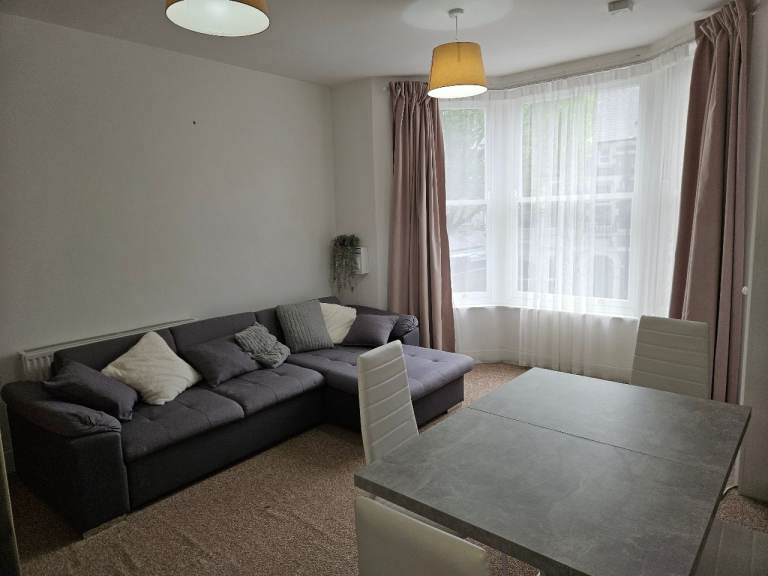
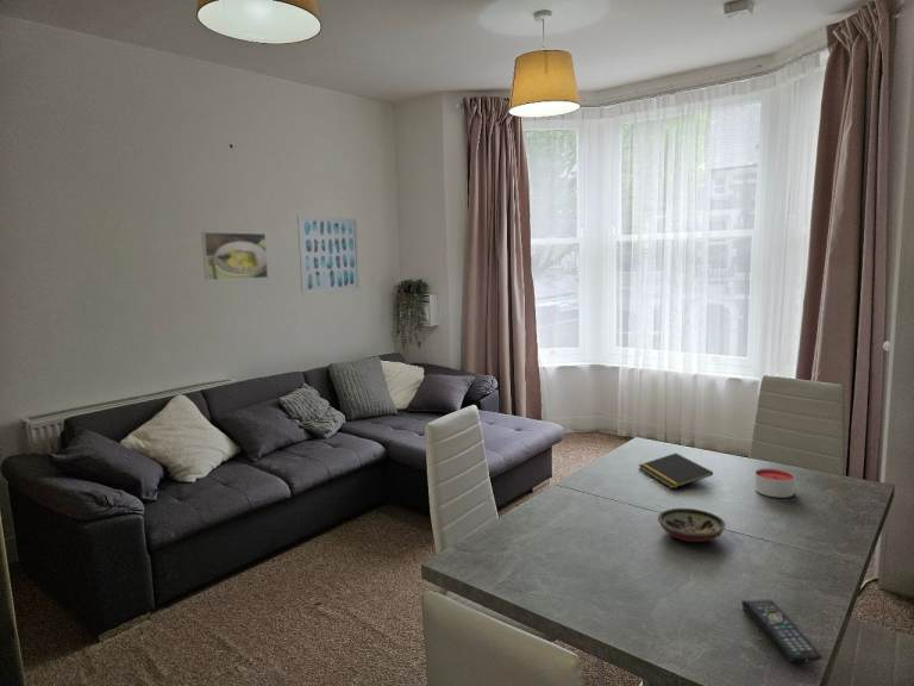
+ wall art (330, 255)
+ remote control (777, 626)
+ candle (774, 481)
+ notepad (674, 469)
+ decorative bowl (690, 528)
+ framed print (236, 256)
